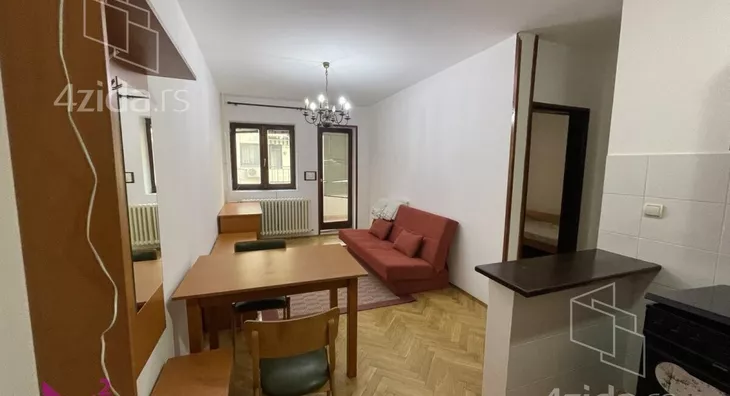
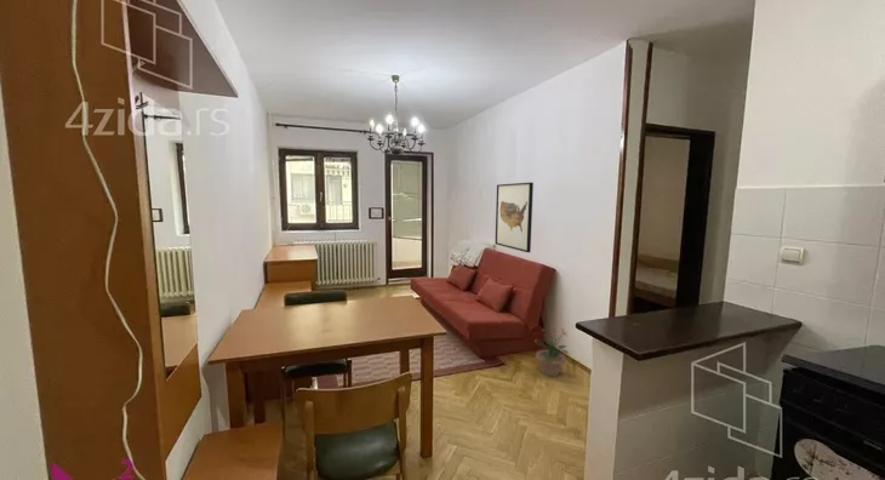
+ potted plant (553, 350)
+ wall art (512, 216)
